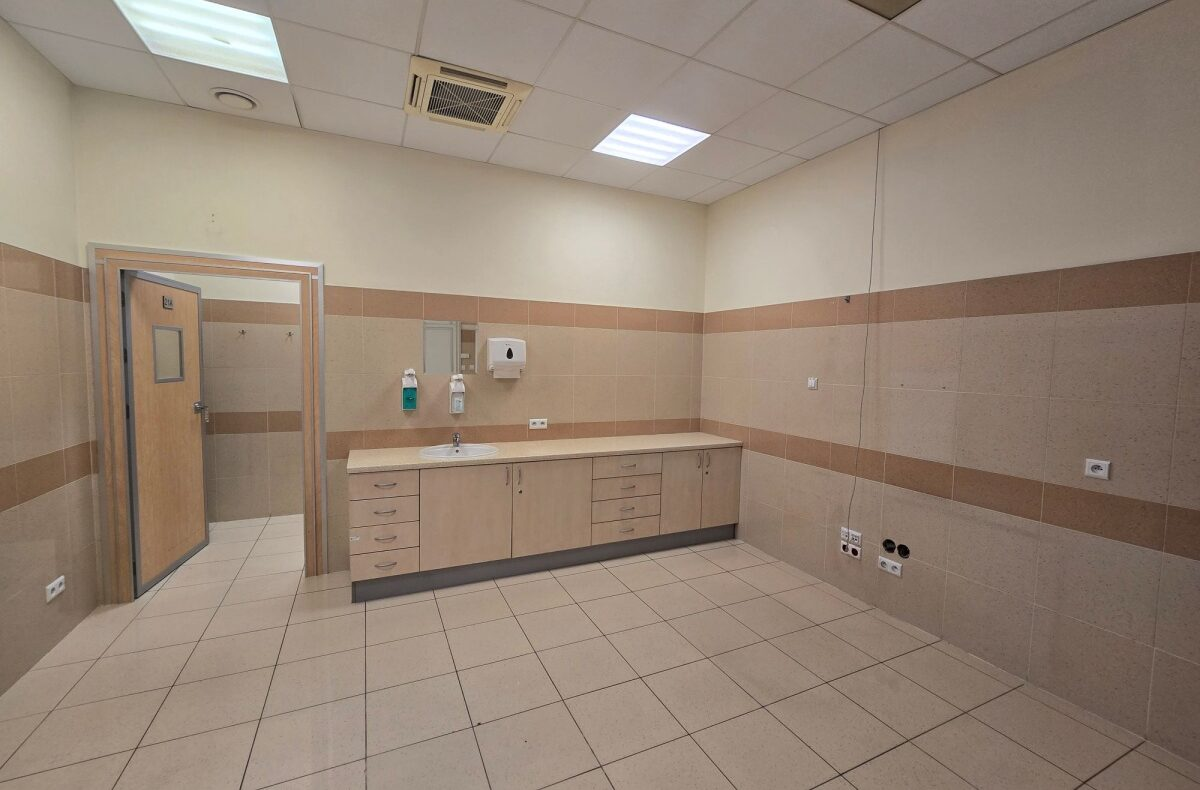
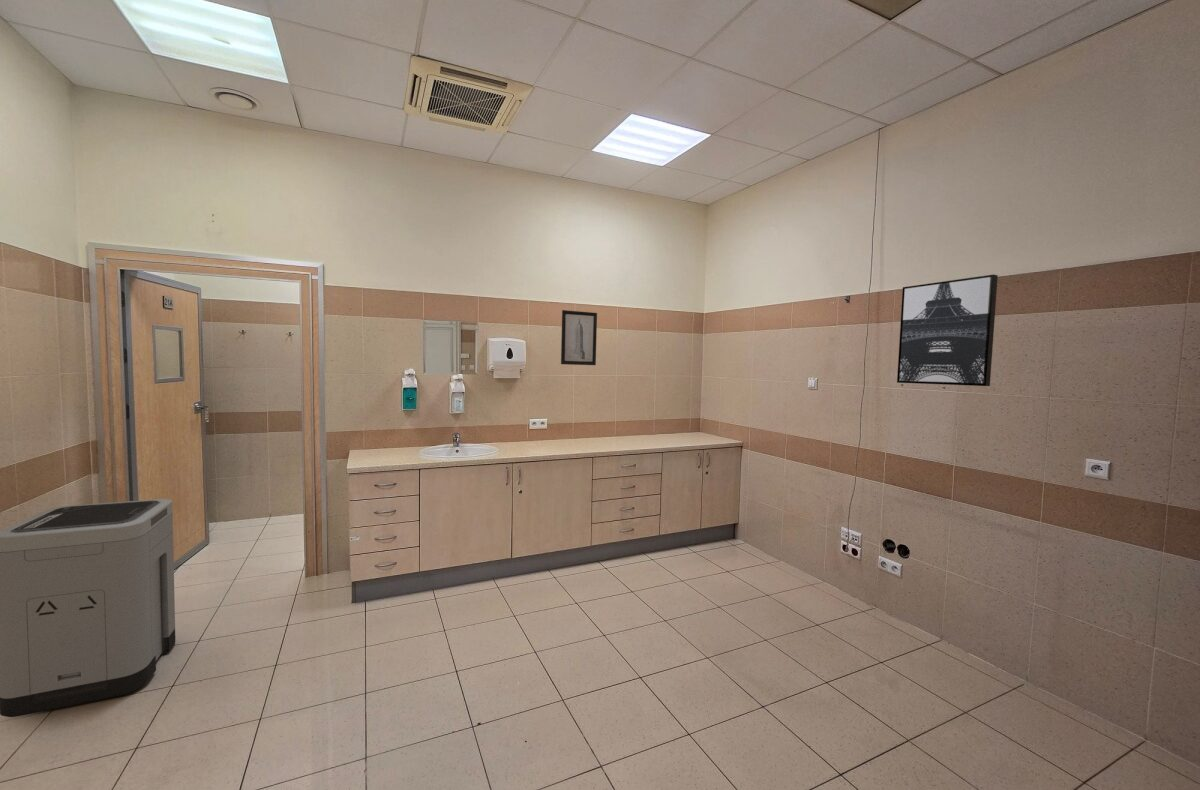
+ wall art (943, 333)
+ wall art (579, 338)
+ trash can (95, 595)
